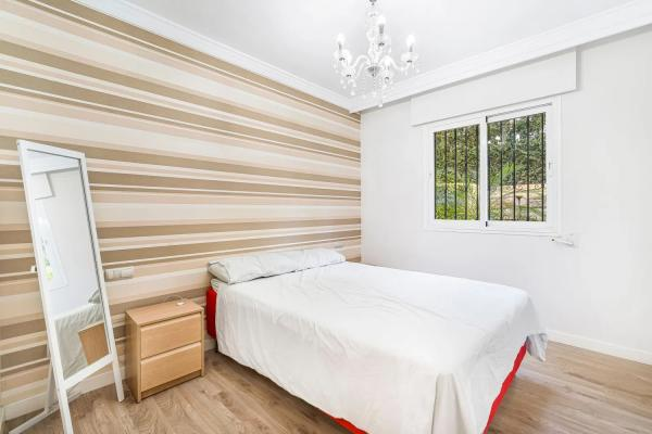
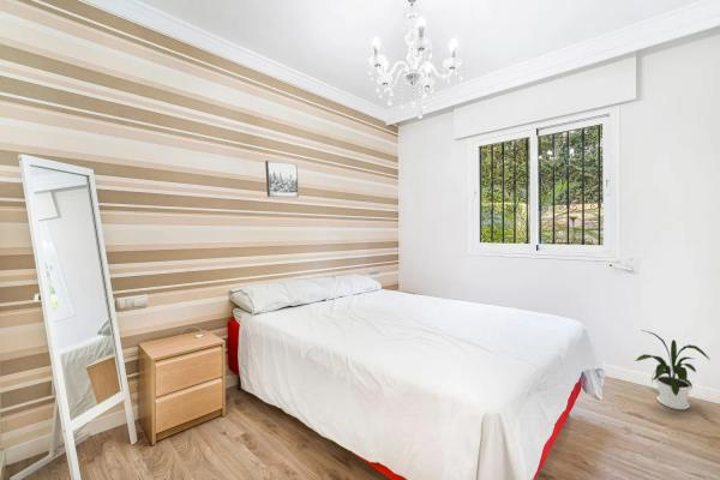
+ house plant (670, 368)
+ wall art (282, 179)
